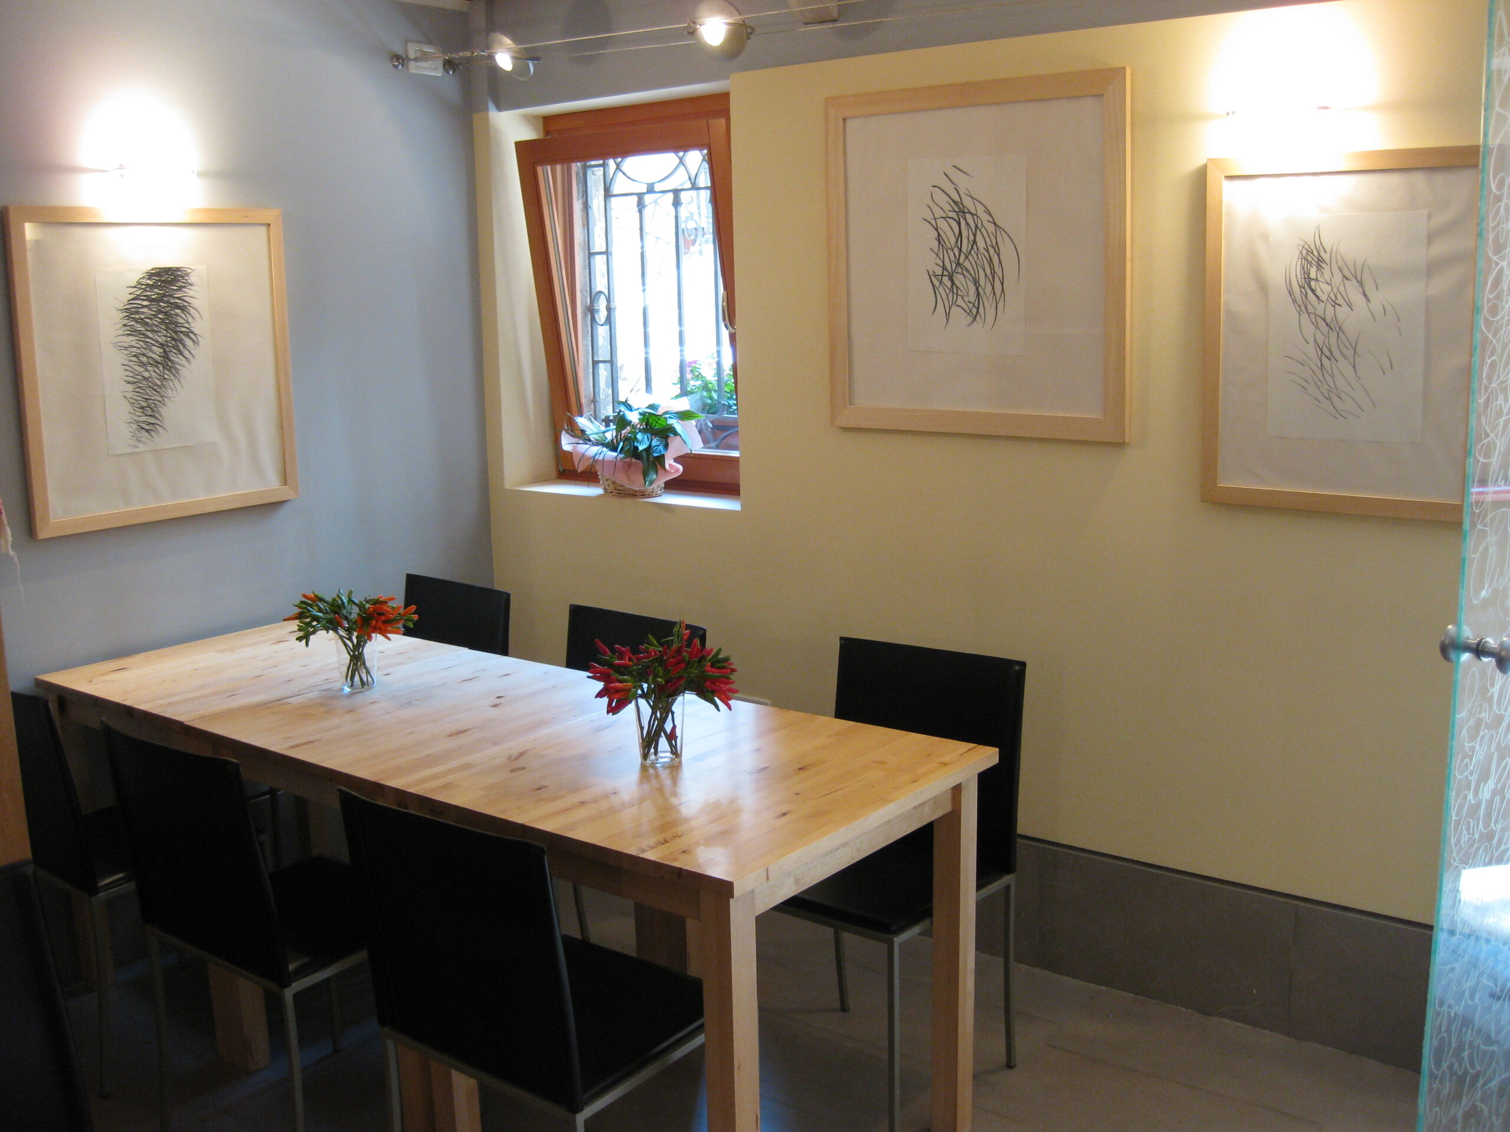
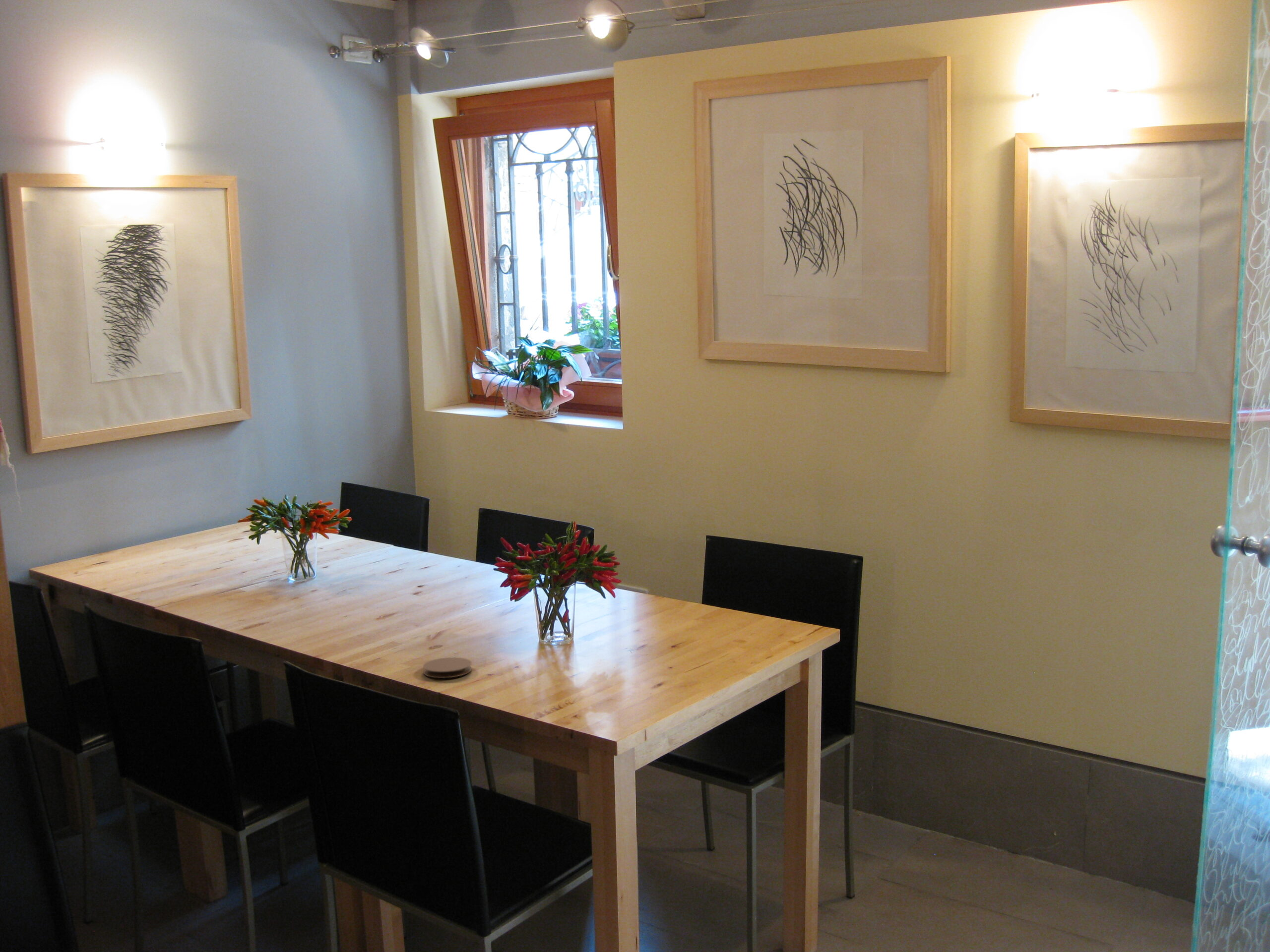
+ coaster (447, 667)
